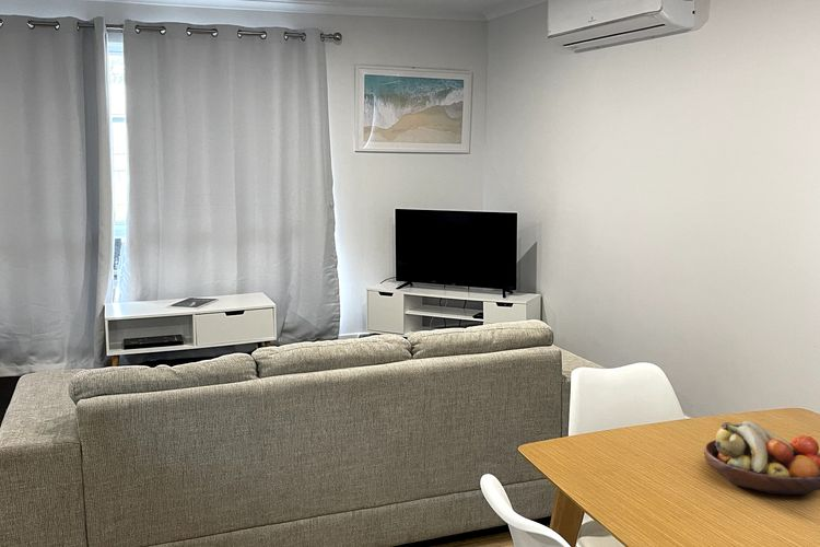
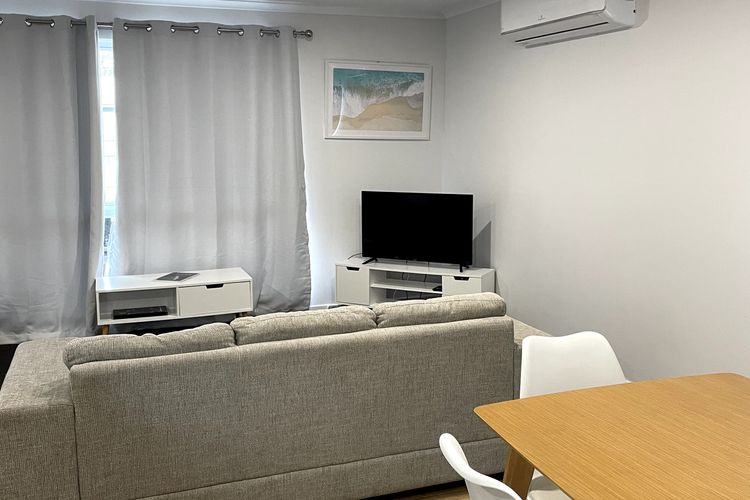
- fruit bowl (768, 452)
